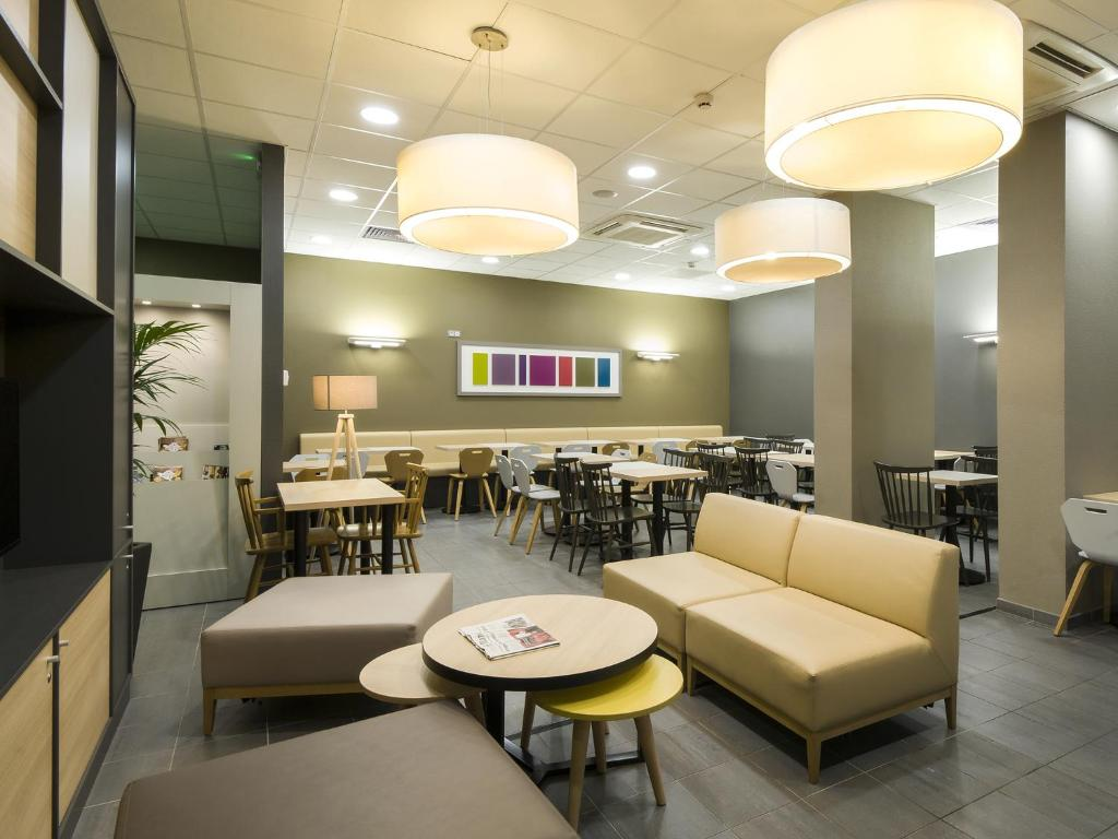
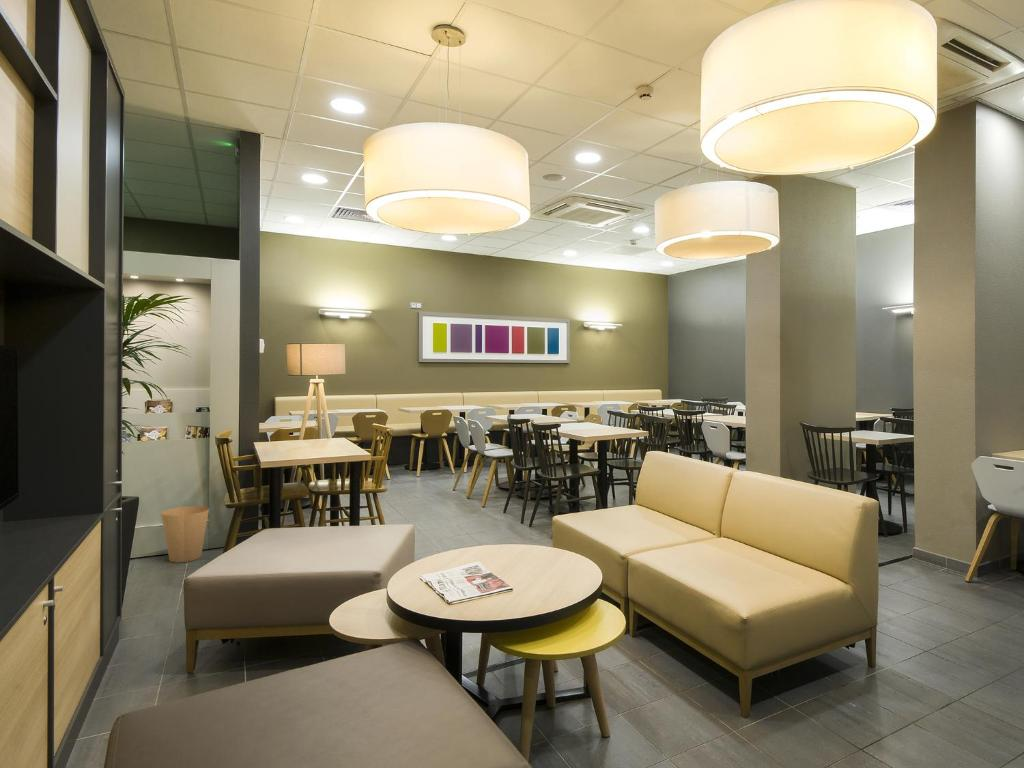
+ trash can (185, 534)
